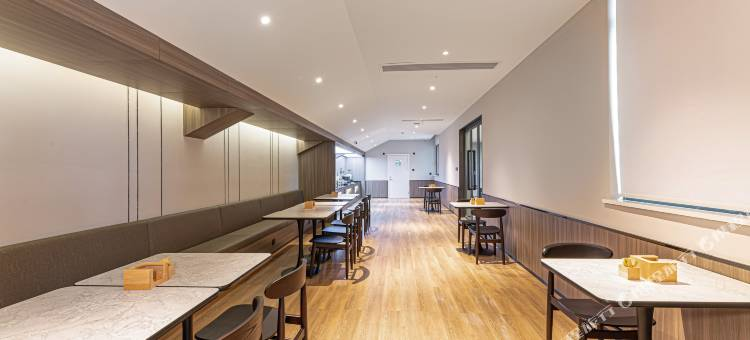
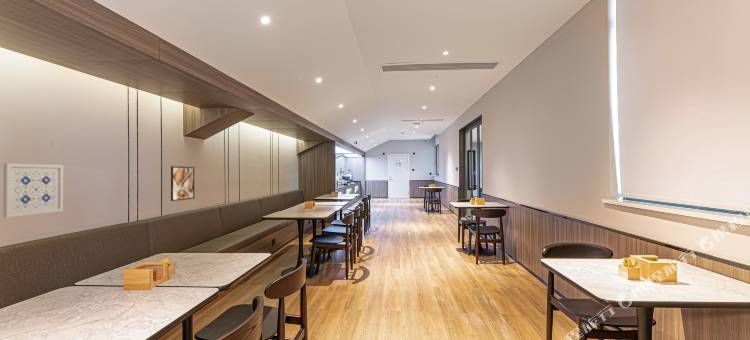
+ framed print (183, 183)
+ wall art (35, 189)
